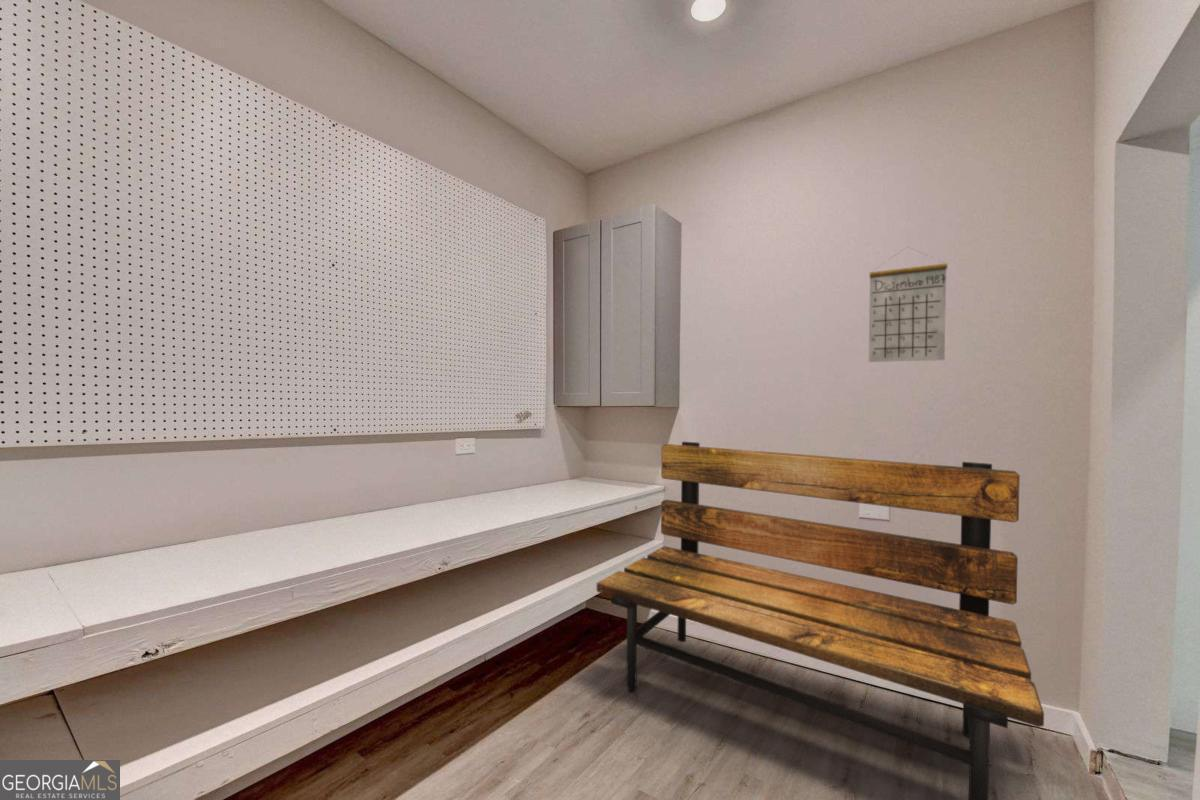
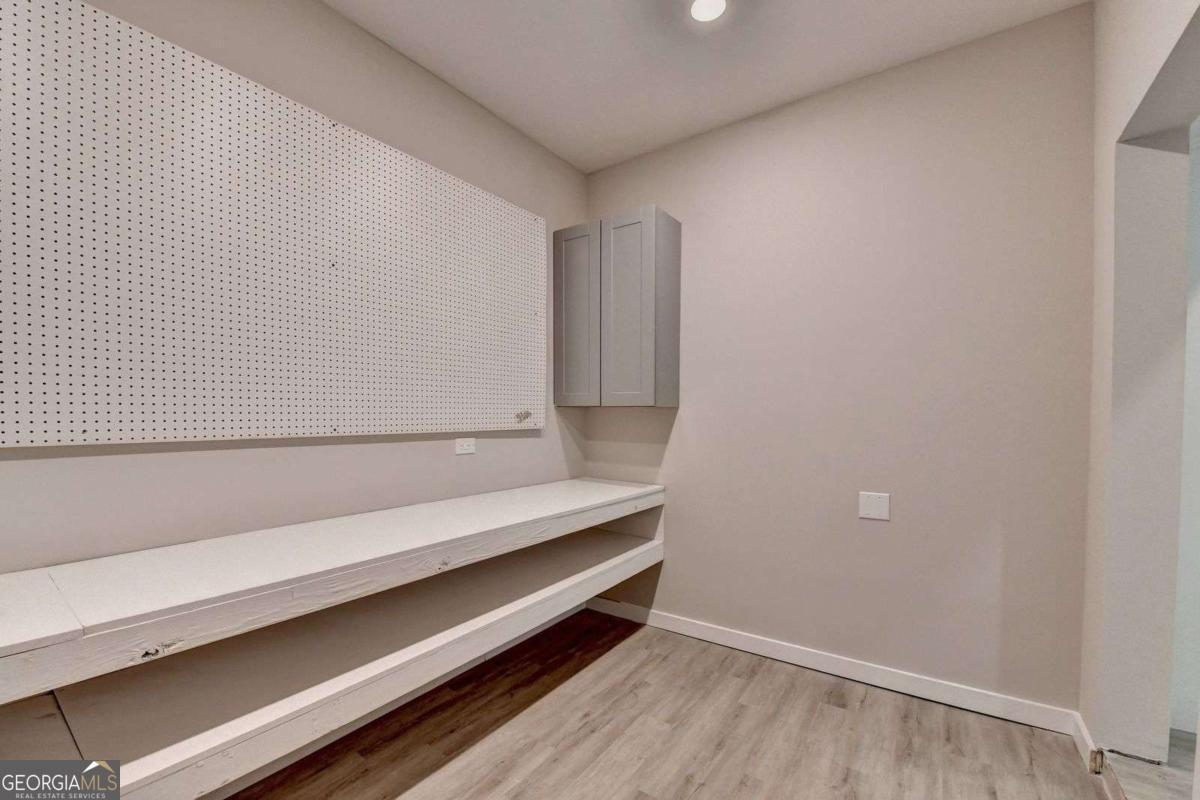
- bench (787, 585)
- calendar (906, 303)
